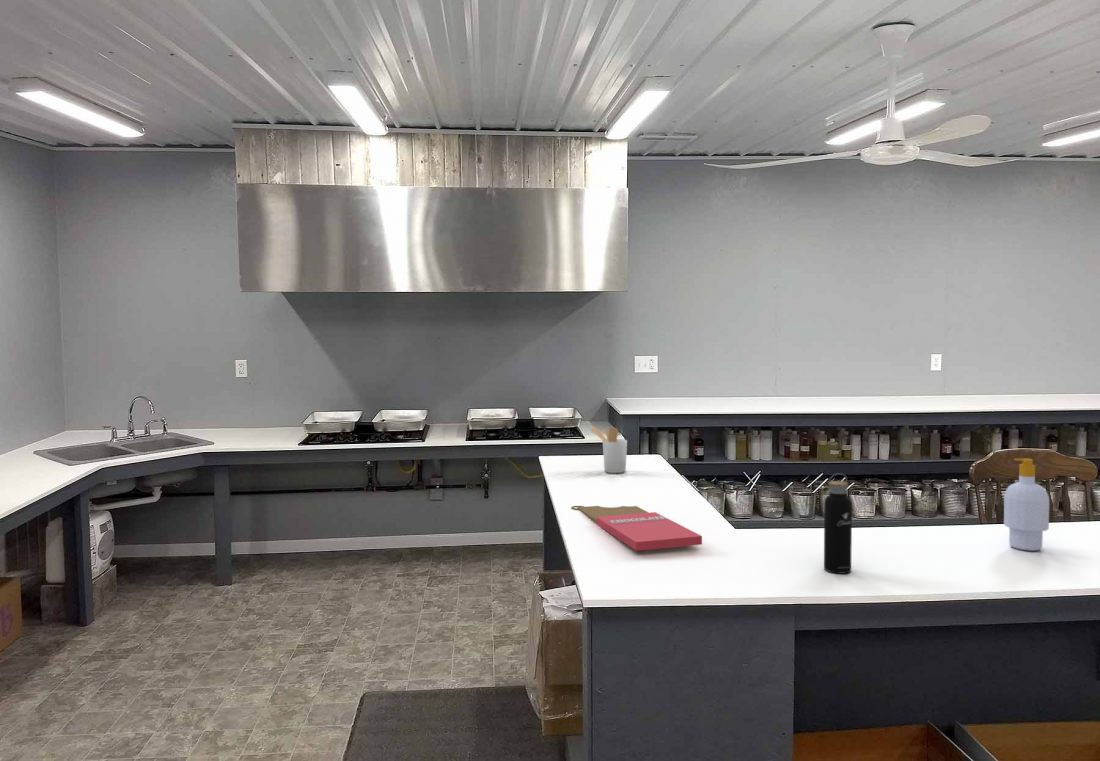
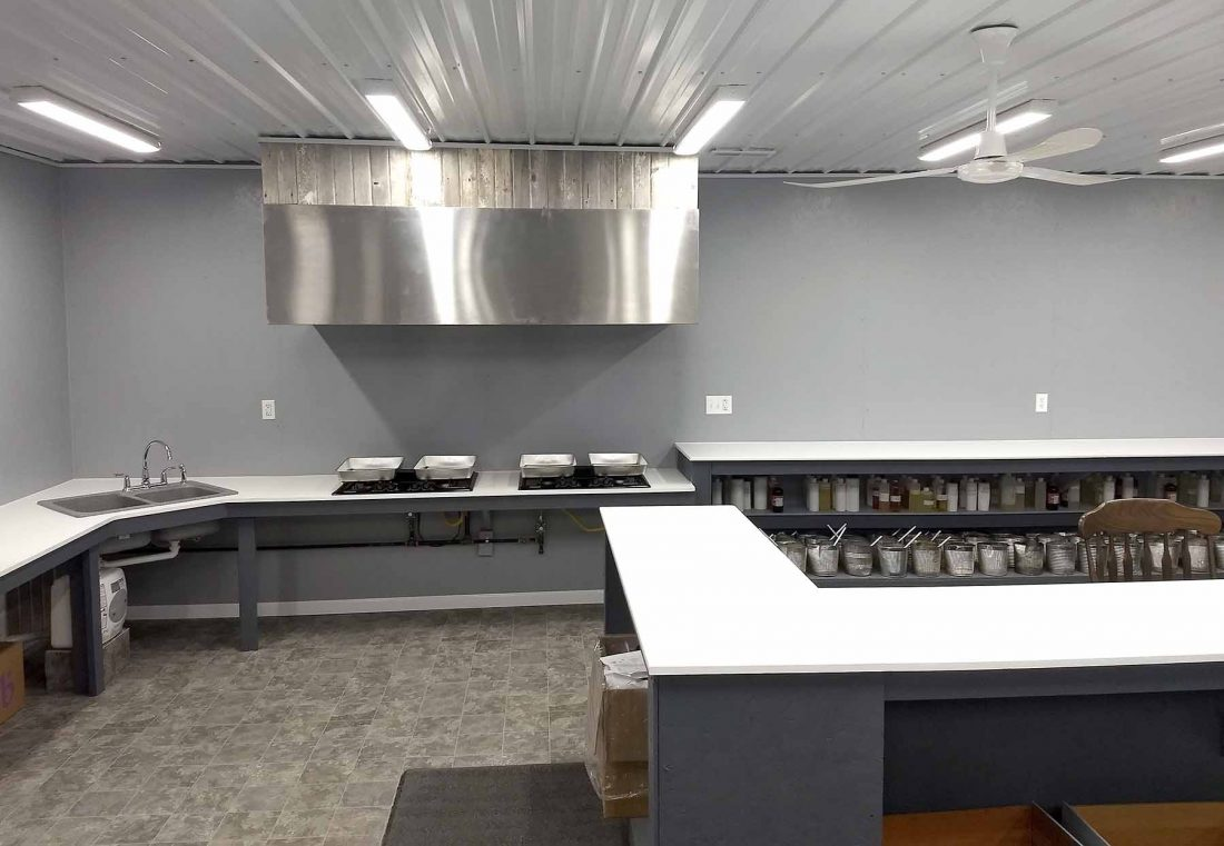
- water bottle (837, 521)
- cutting board (629, 521)
- utensil holder (608, 448)
- soap bottle (1026, 503)
